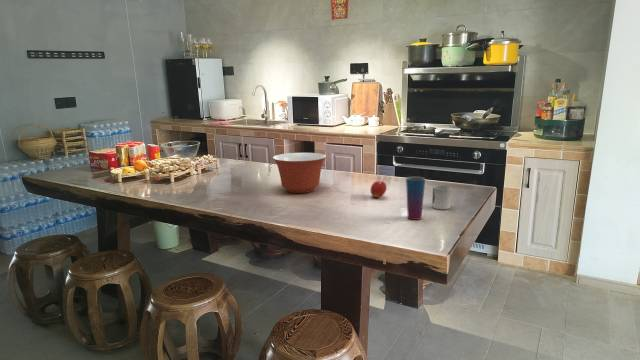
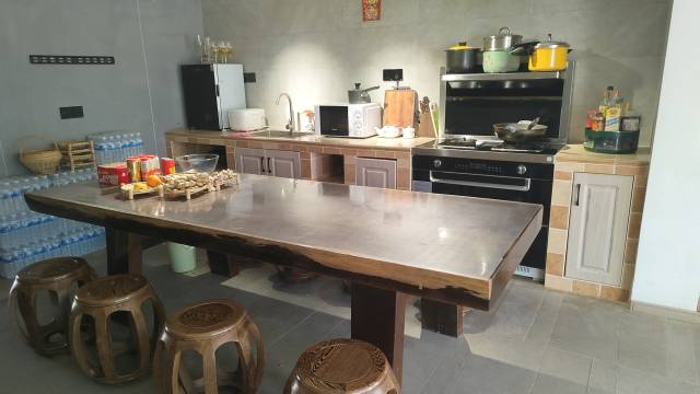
- fruit (378, 188)
- cup (415, 198)
- cup (441, 196)
- mixing bowl (300, 173)
